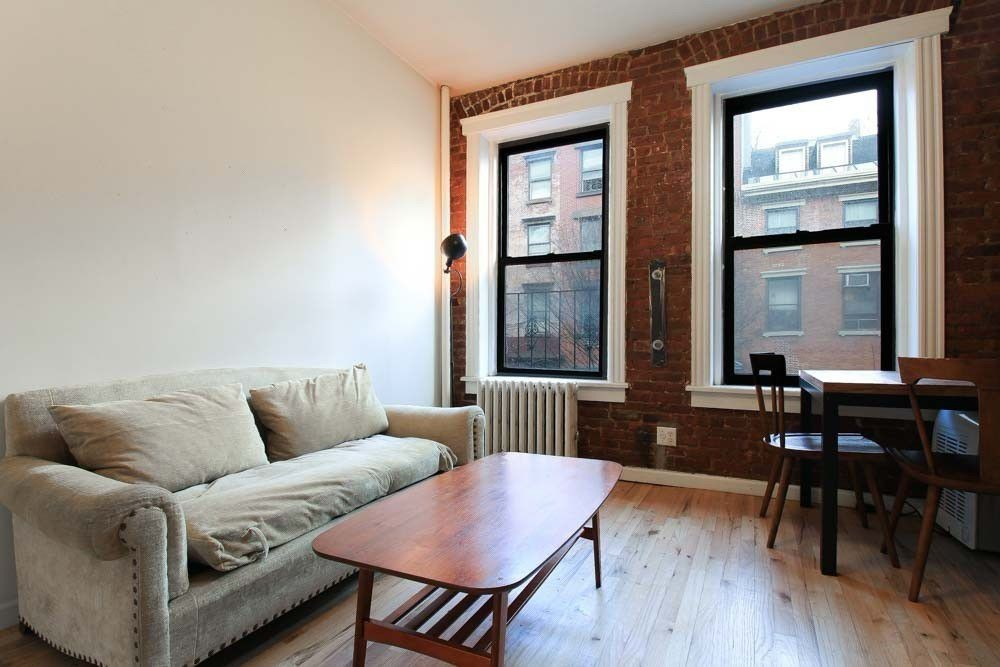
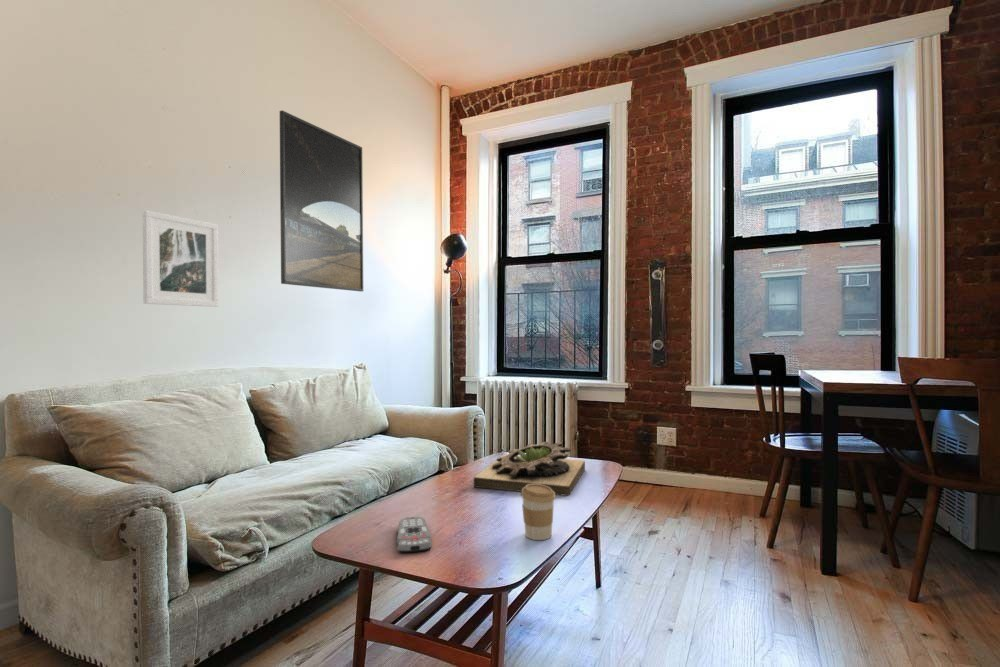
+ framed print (183, 261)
+ succulent planter (532, 462)
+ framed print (325, 209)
+ remote control (413, 533)
+ coffee cup (538, 510)
